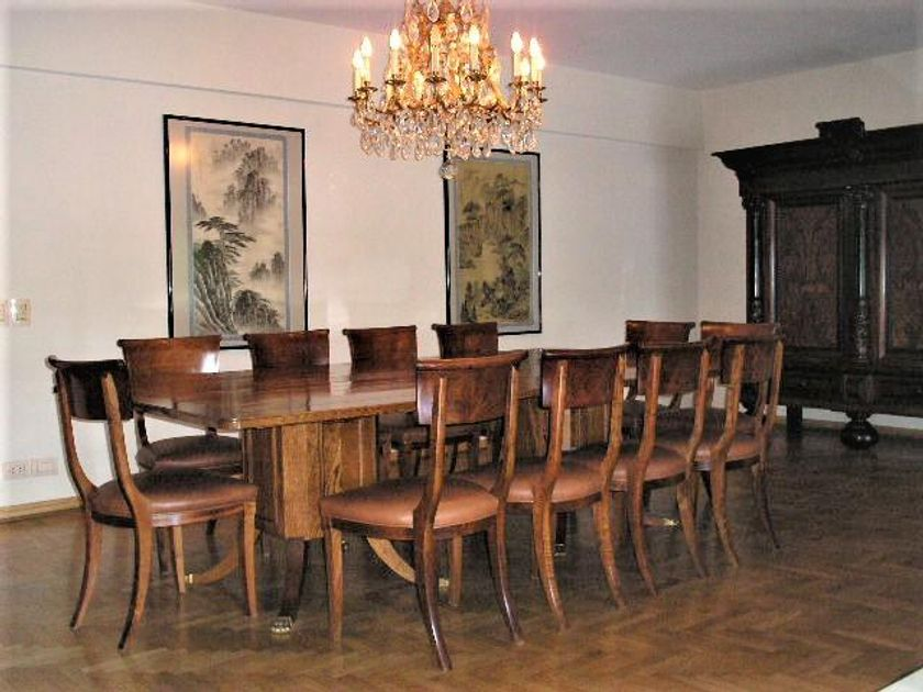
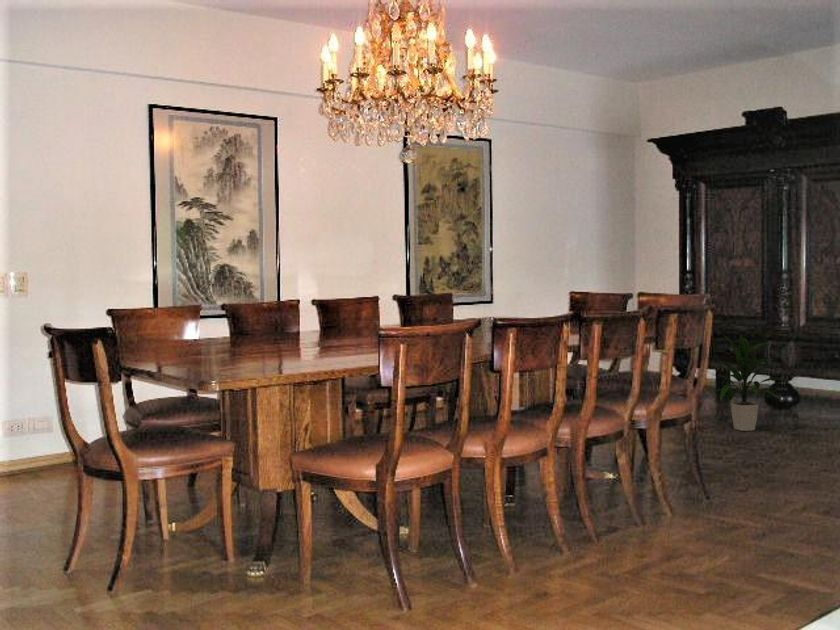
+ indoor plant (744, 381)
